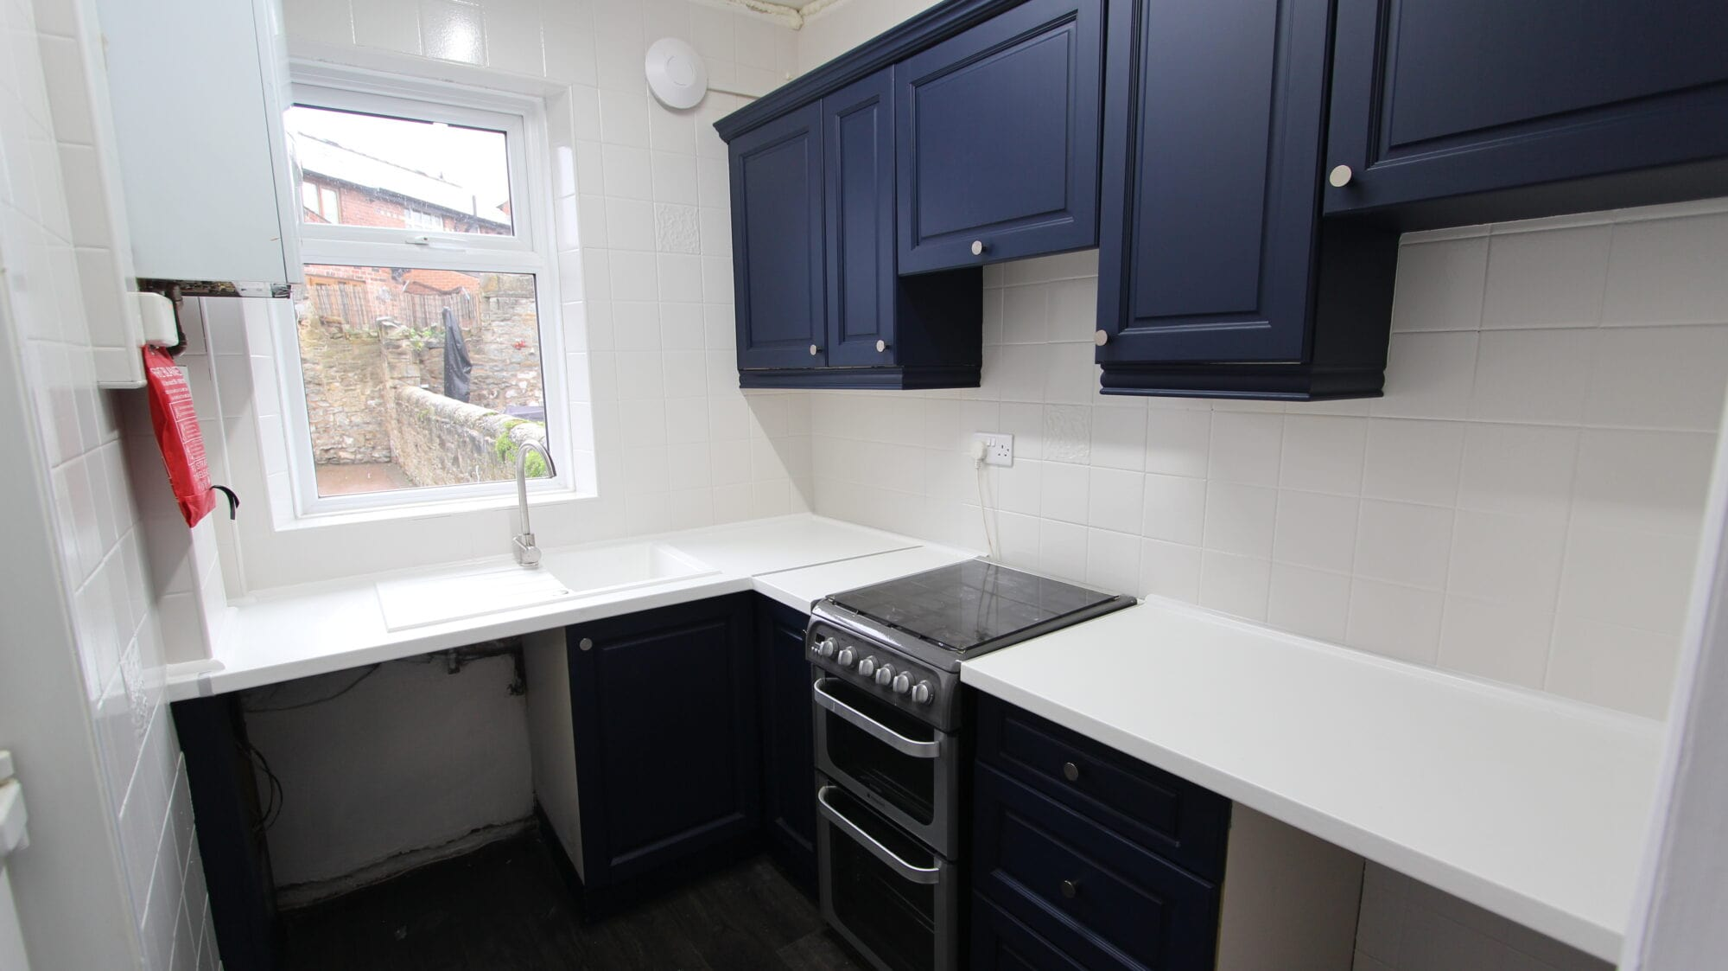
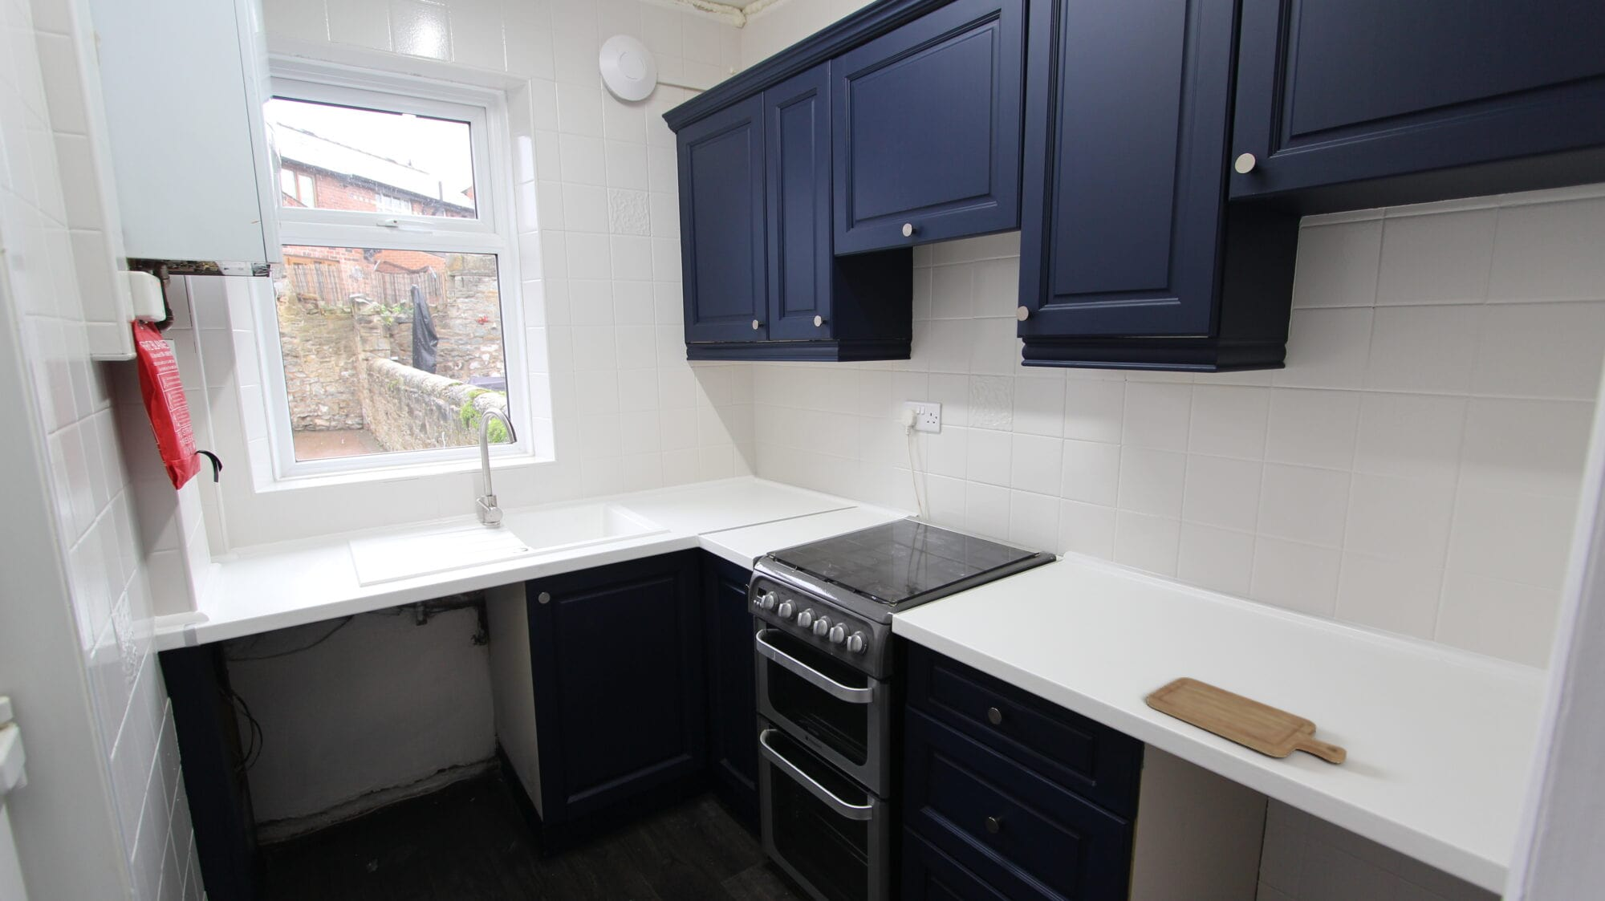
+ chopping board (1246, 719)
